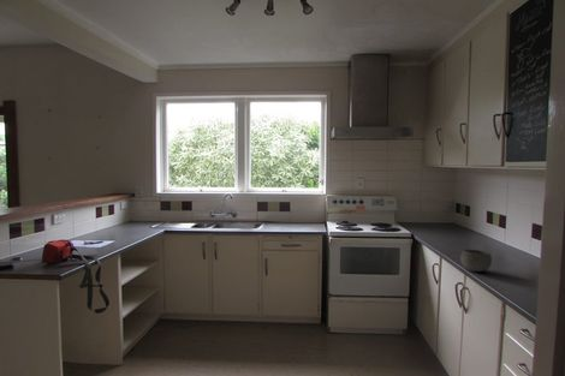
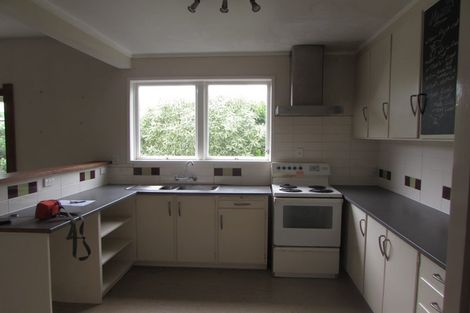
- bowl (475, 261)
